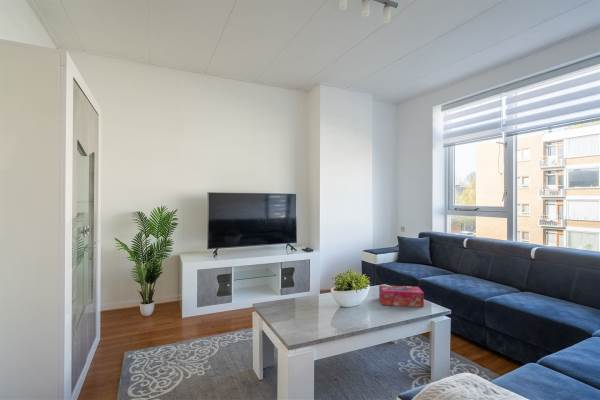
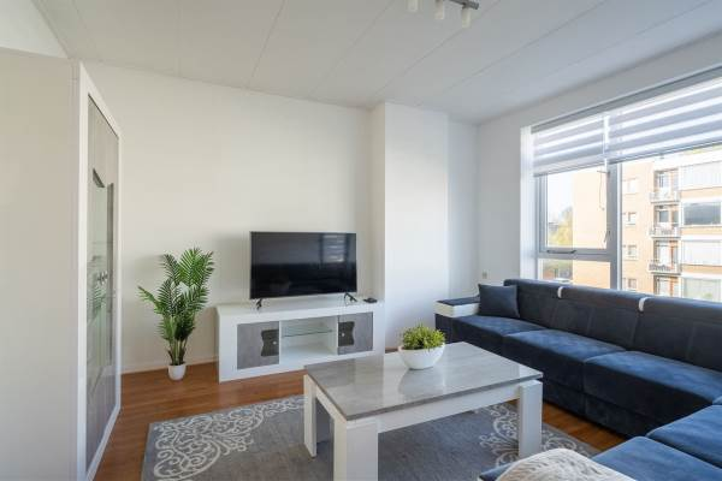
- tissue box (400, 295)
